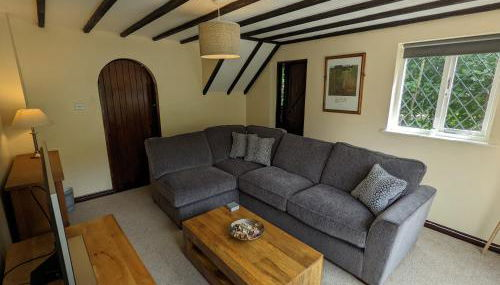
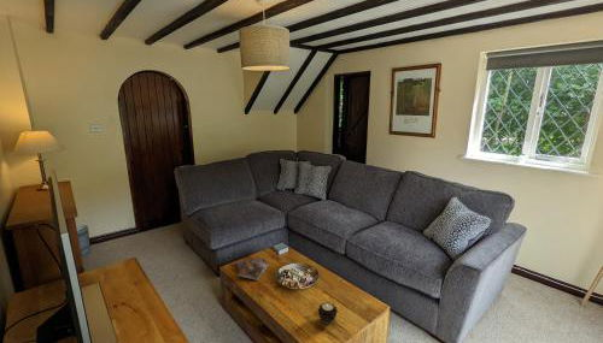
+ candle (327, 312)
+ booklet (250, 265)
